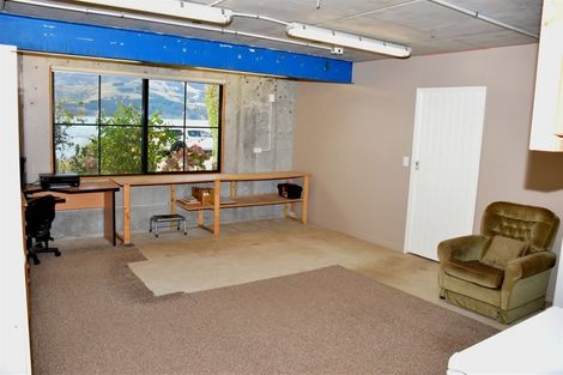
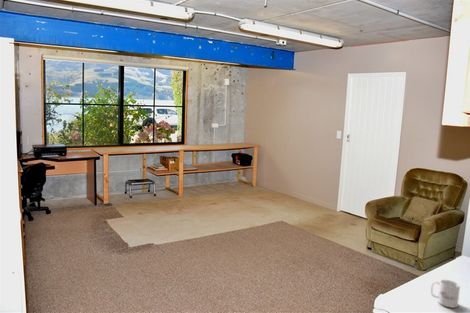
+ mug (444, 292)
